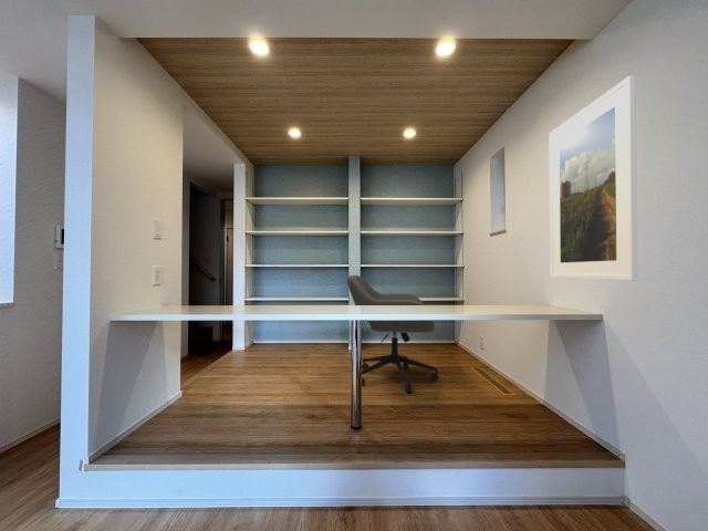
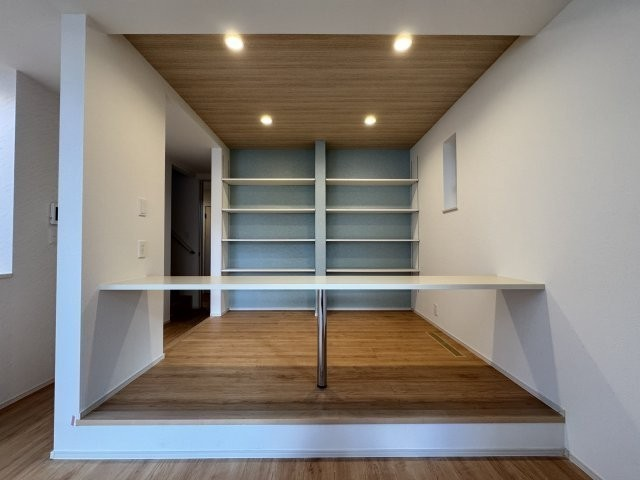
- office chair (392, 326)
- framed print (585, 194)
